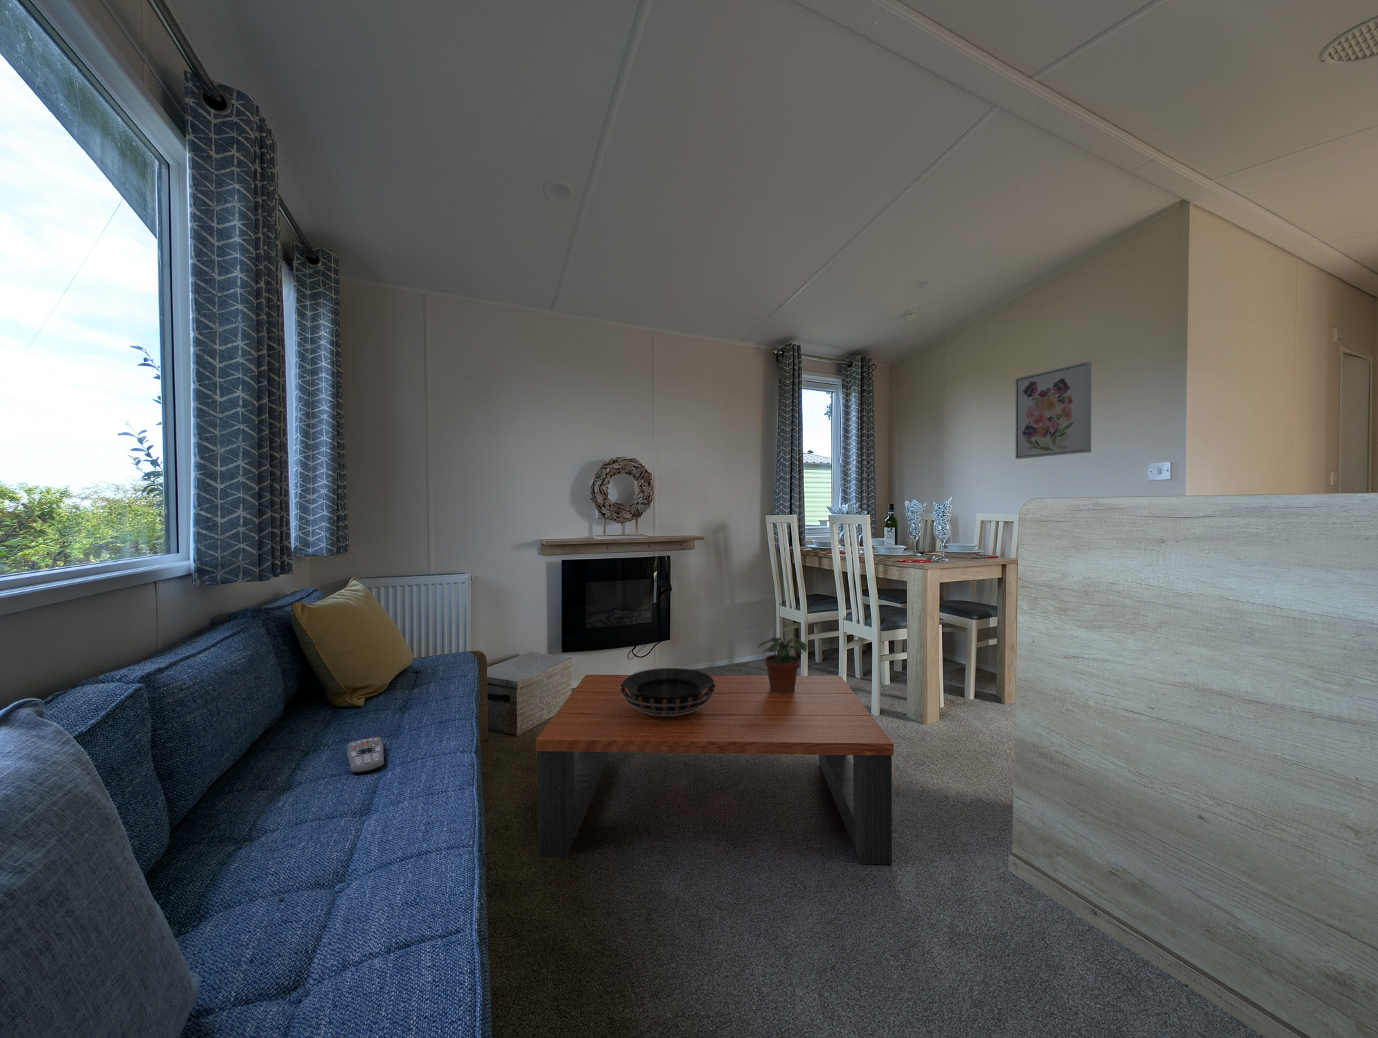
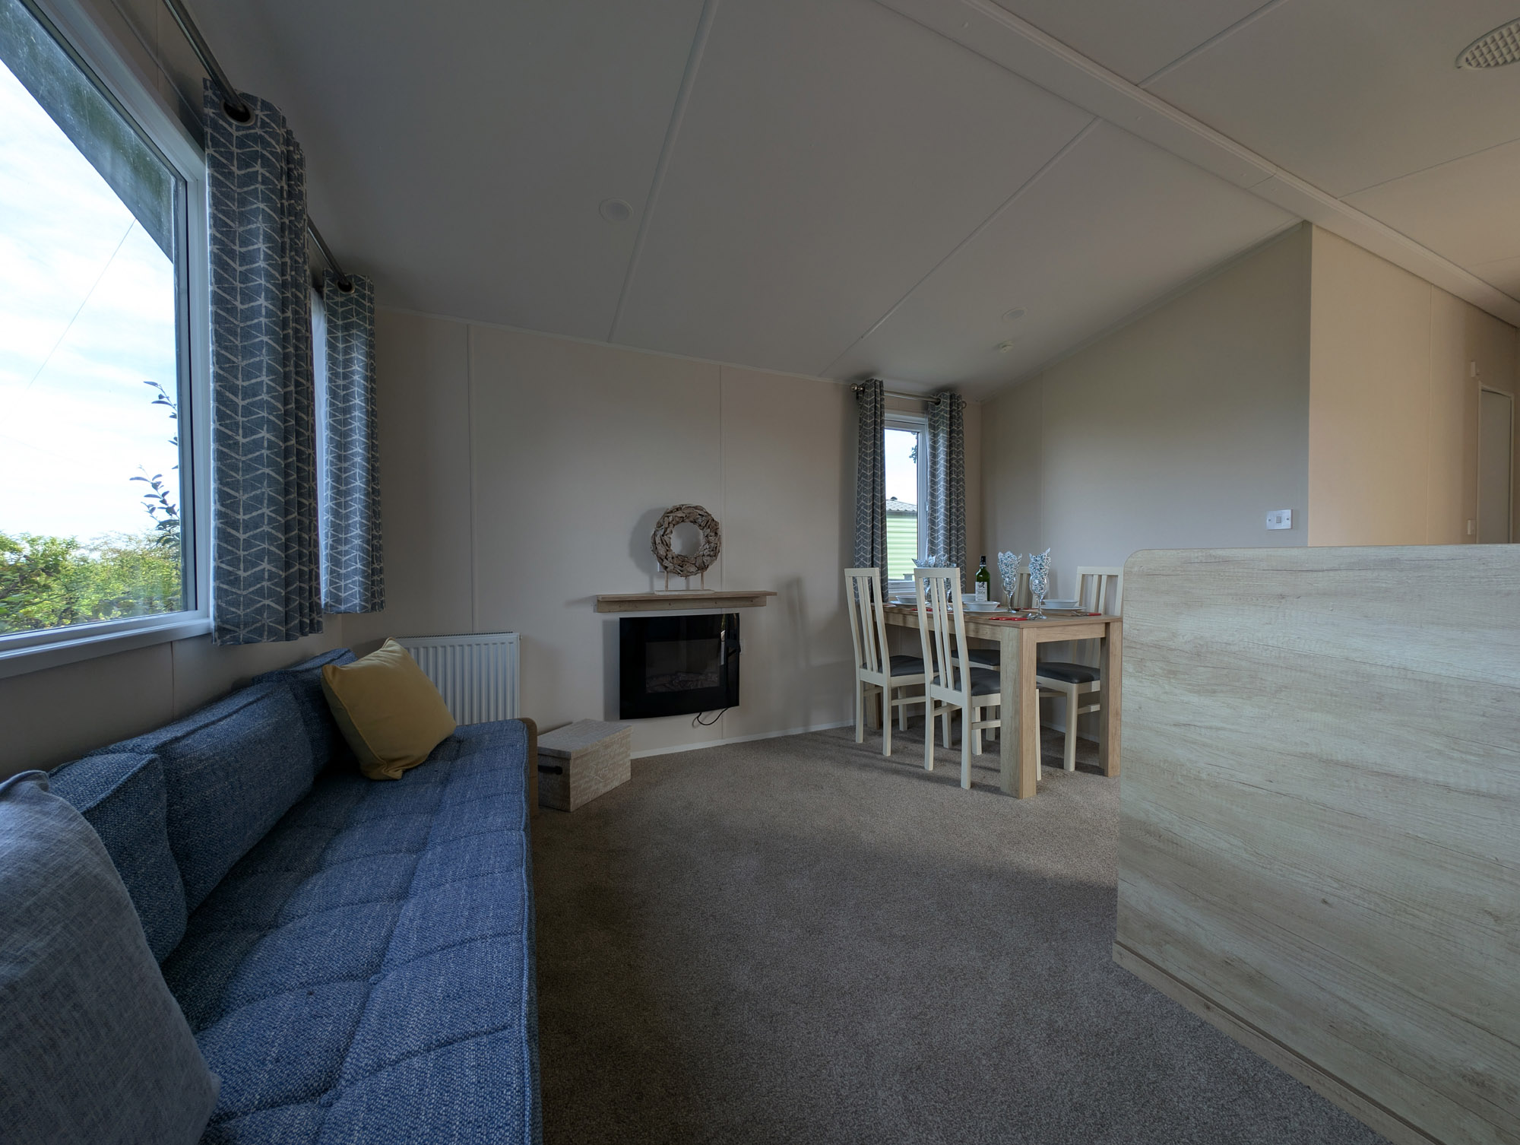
- remote control (366, 755)
- decorative bowl (668, 695)
- coffee table (712, 752)
- potted plant (784, 664)
- wall art (1051, 413)
